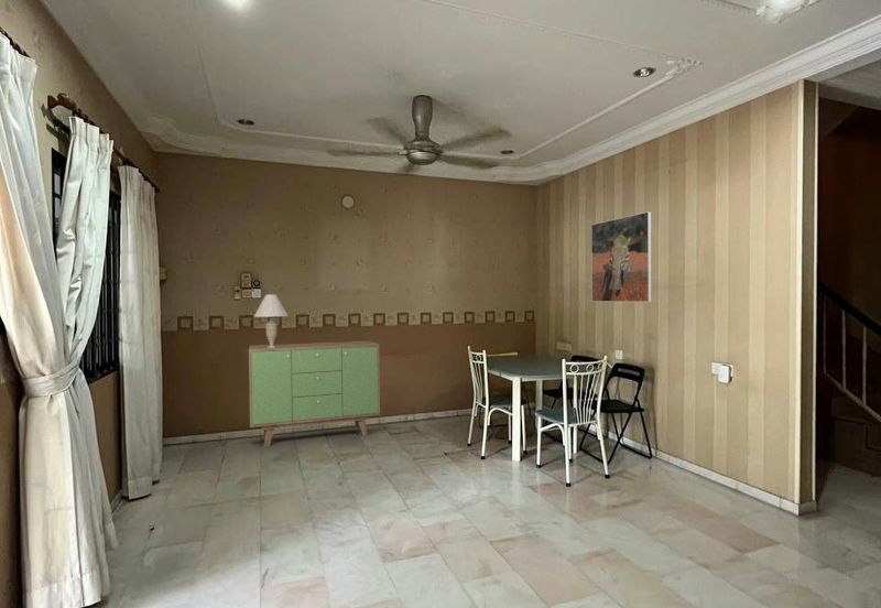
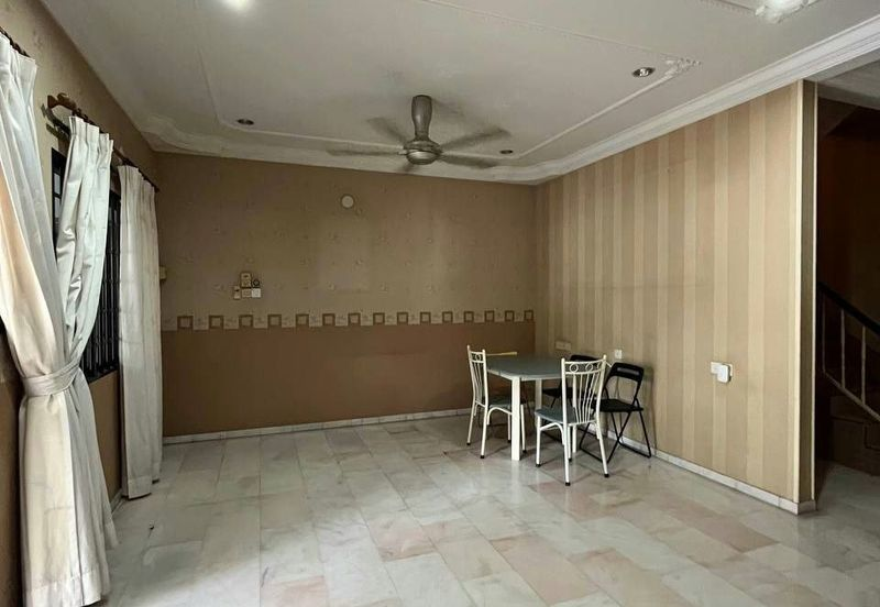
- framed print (619, 260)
- table lamp (271, 321)
- sideboard (315, 390)
